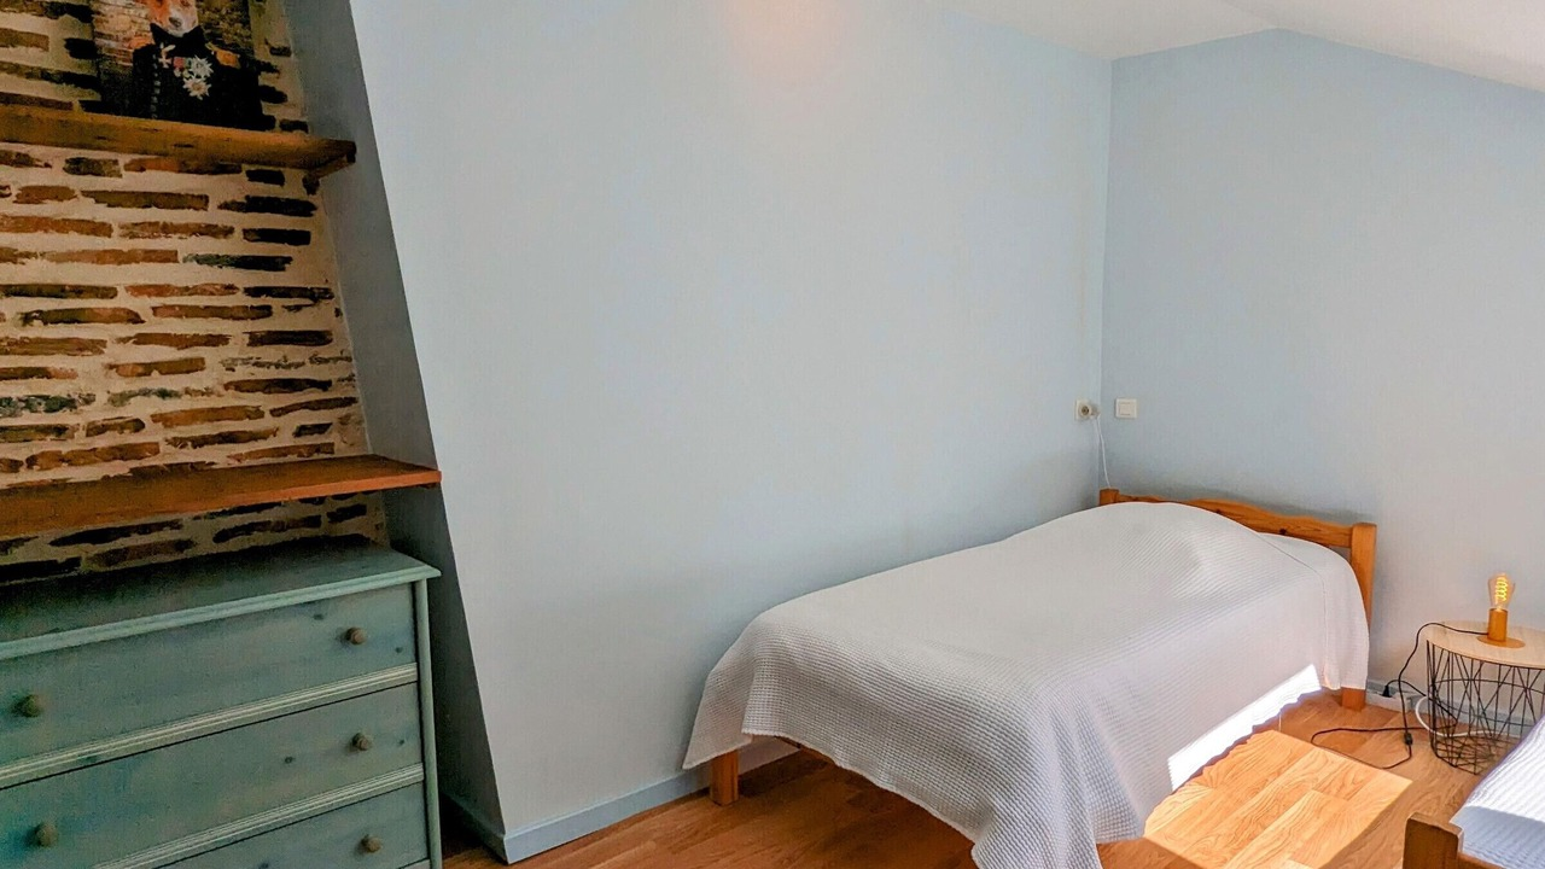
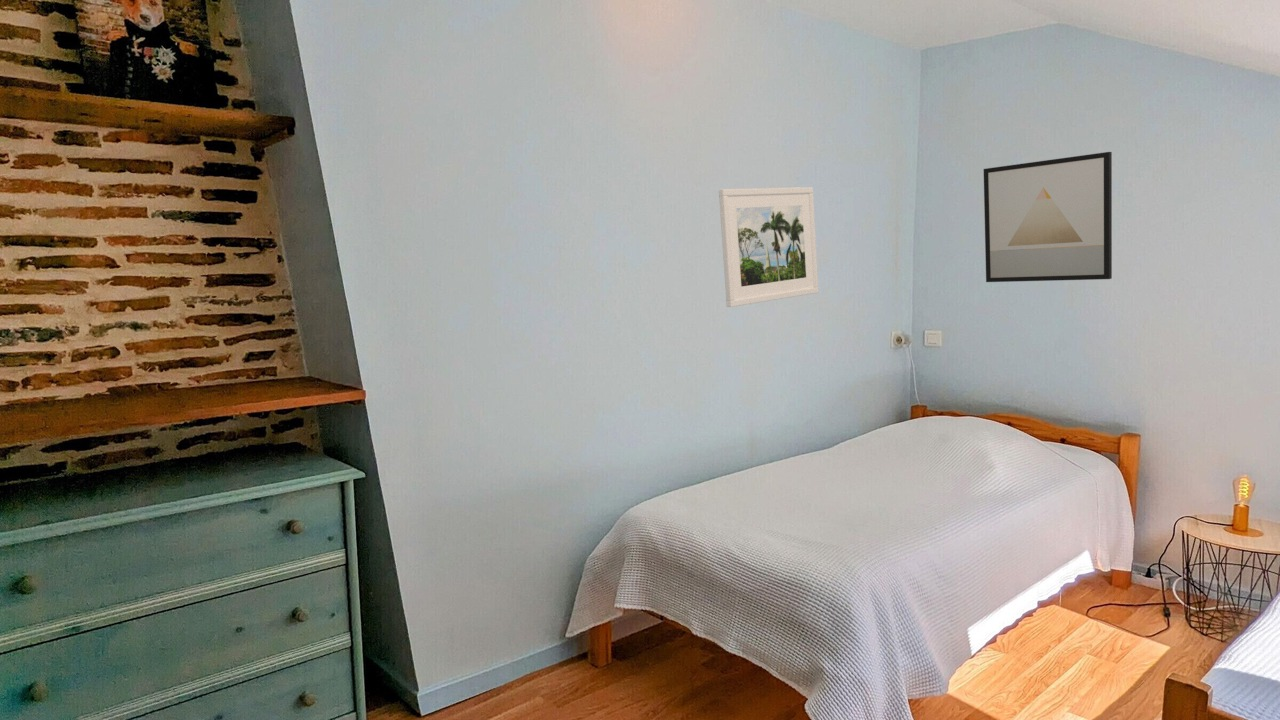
+ wall art (1044, 221)
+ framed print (771, 244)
